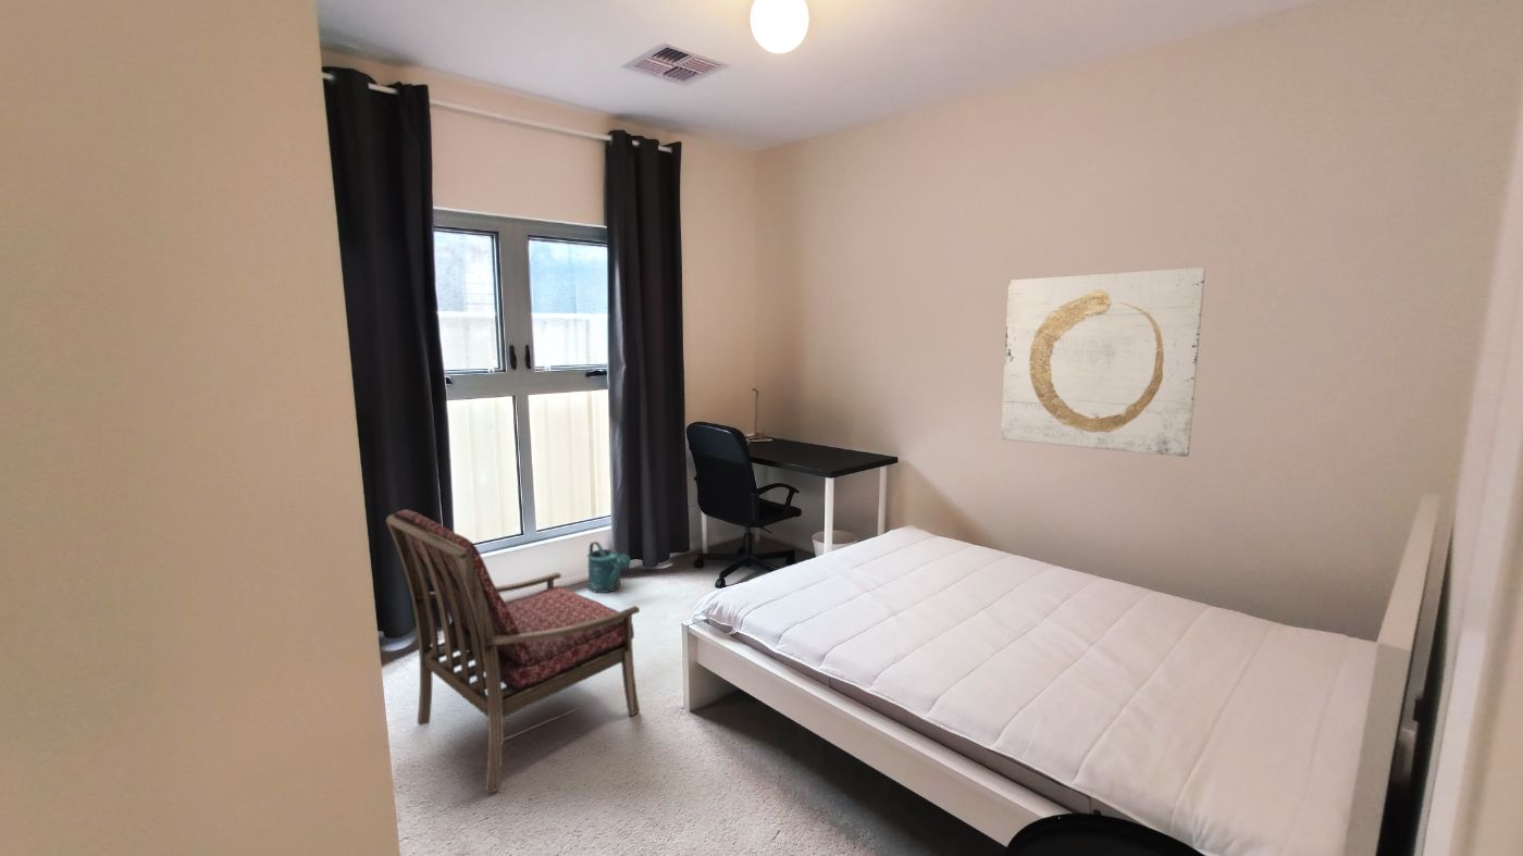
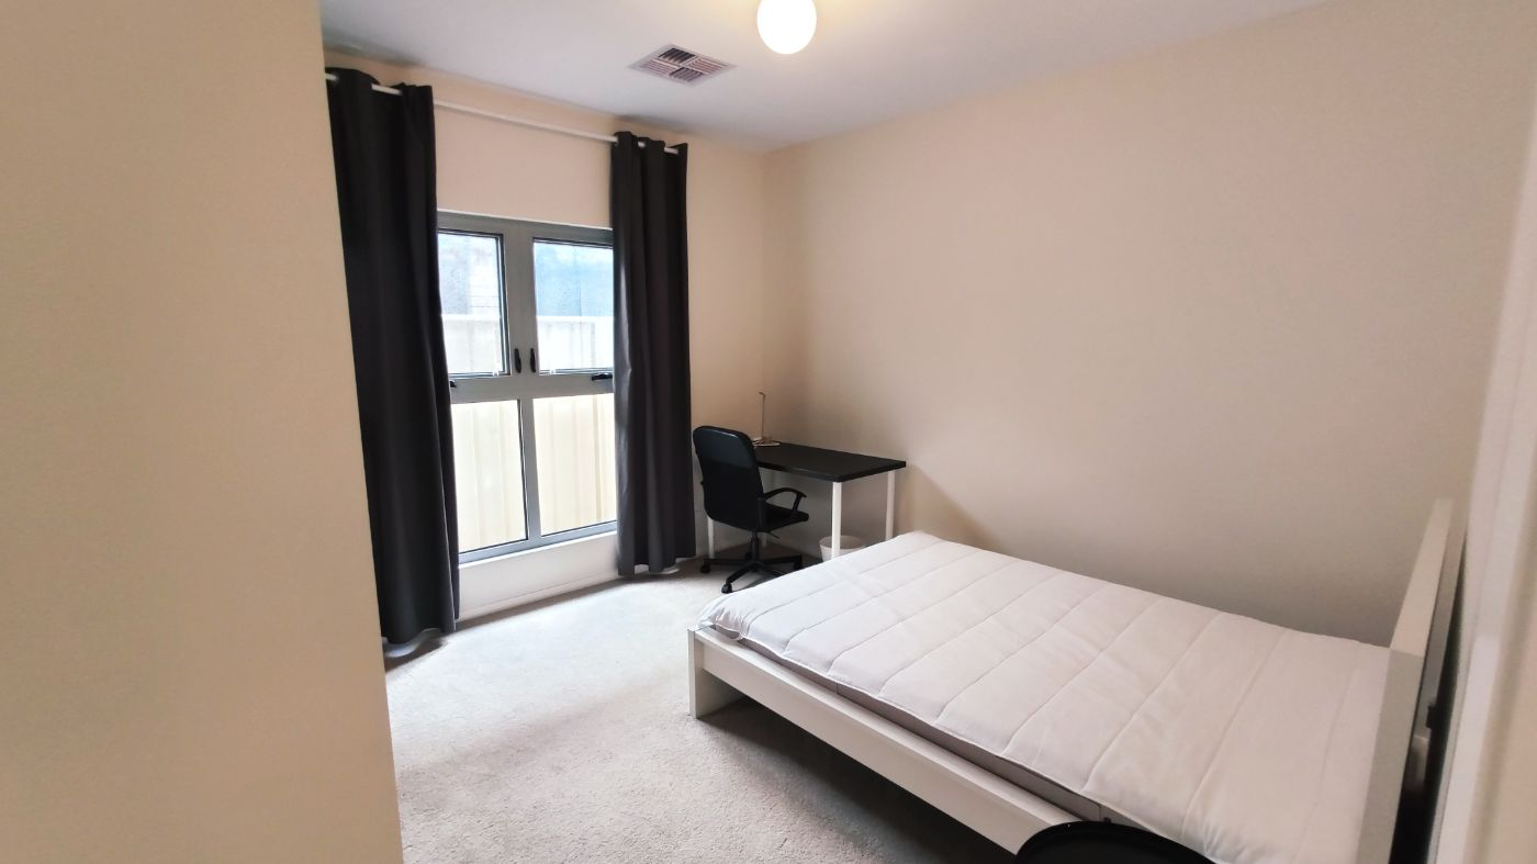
- wall art (1092, 362)
- watering can (608, 568)
- armchair (519, 615)
